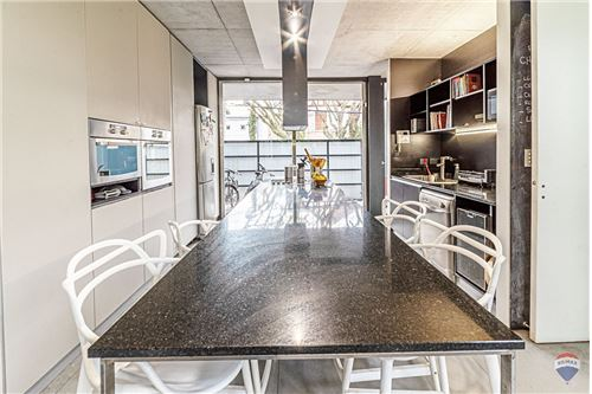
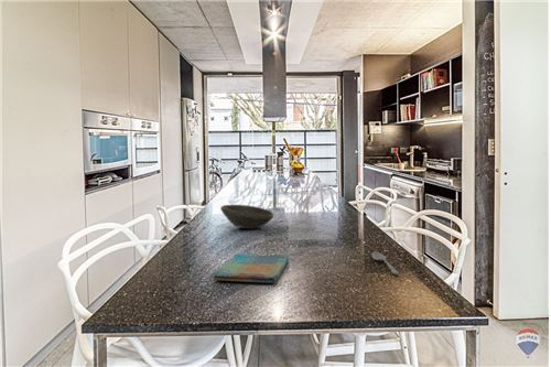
+ bowl (247, 216)
+ spoon (386, 261)
+ dish towel (253, 266)
